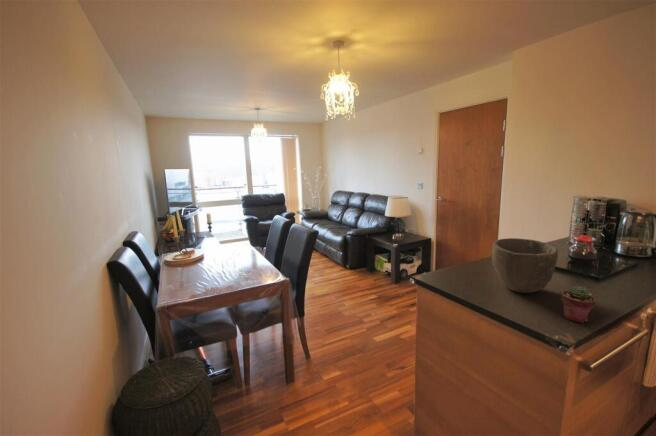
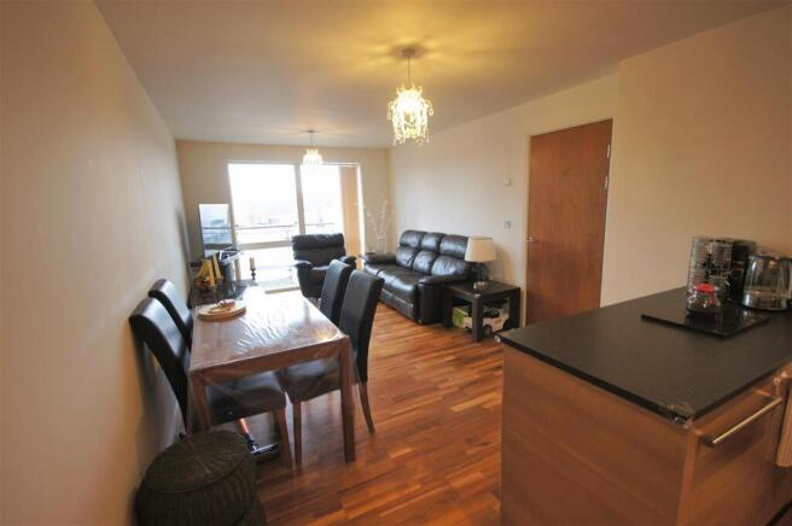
- bowl (522, 267)
- potted succulent (577, 302)
